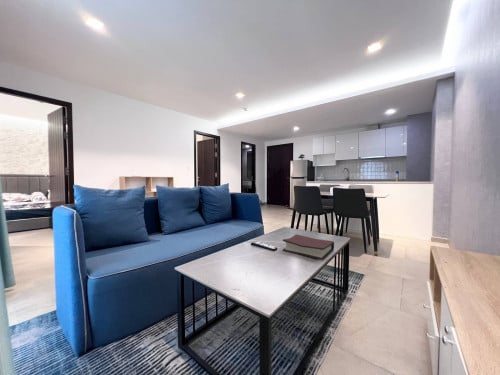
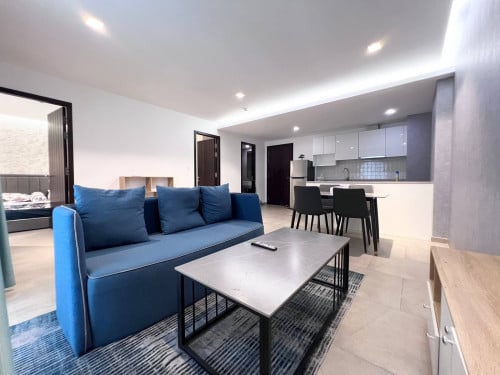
- hardback book (308, 244)
